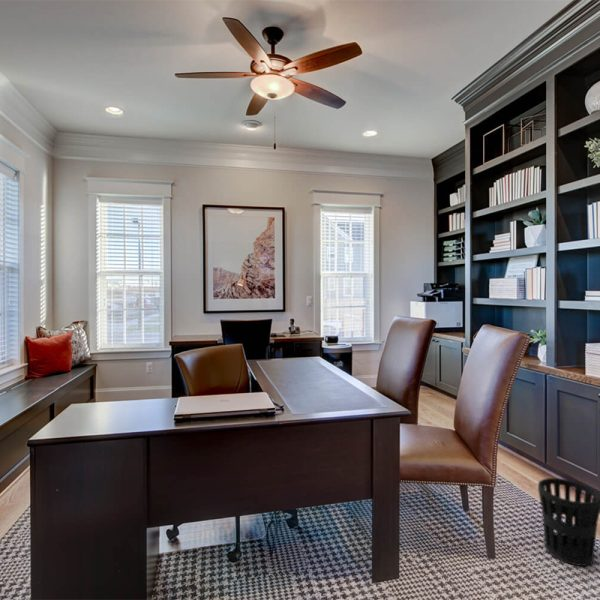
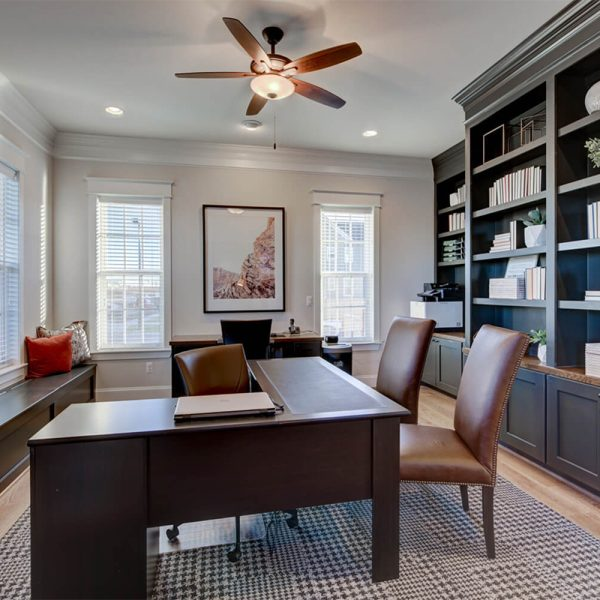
- wastebasket (568, 520)
